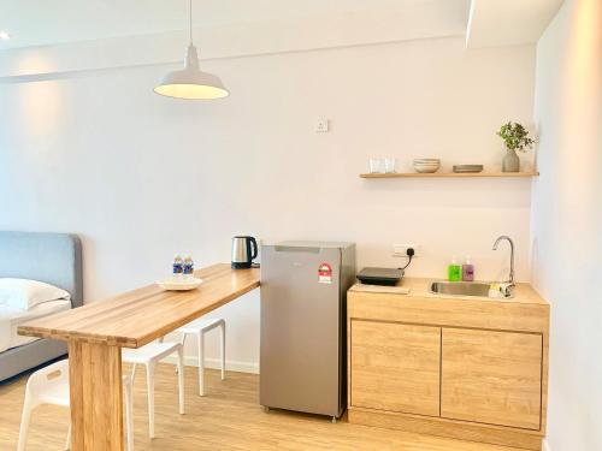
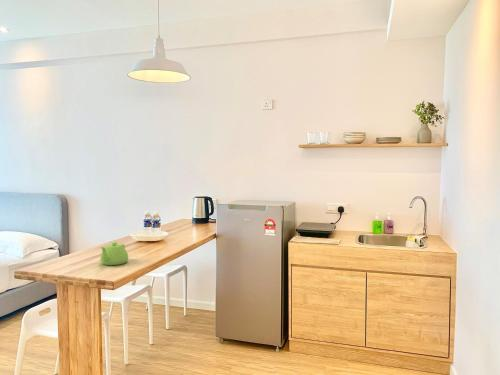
+ teapot (113, 252)
